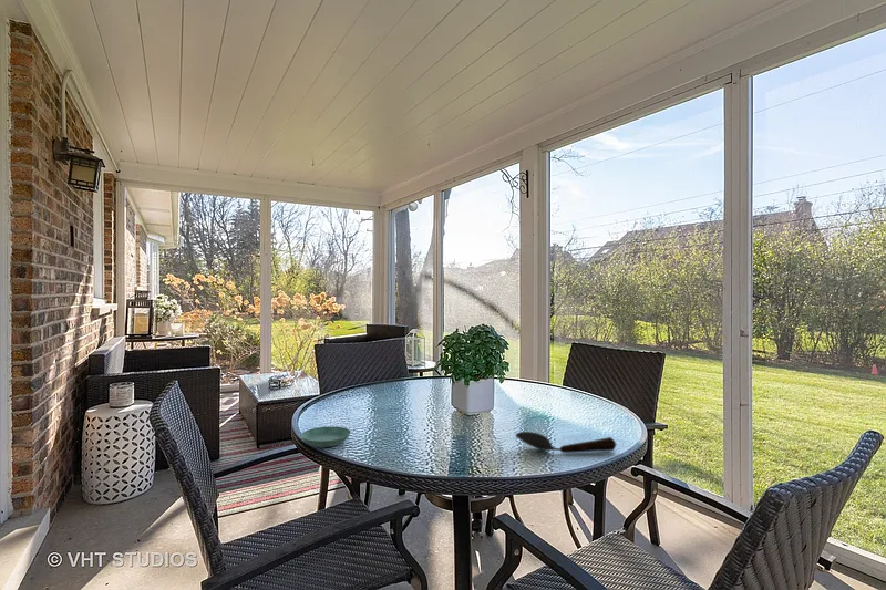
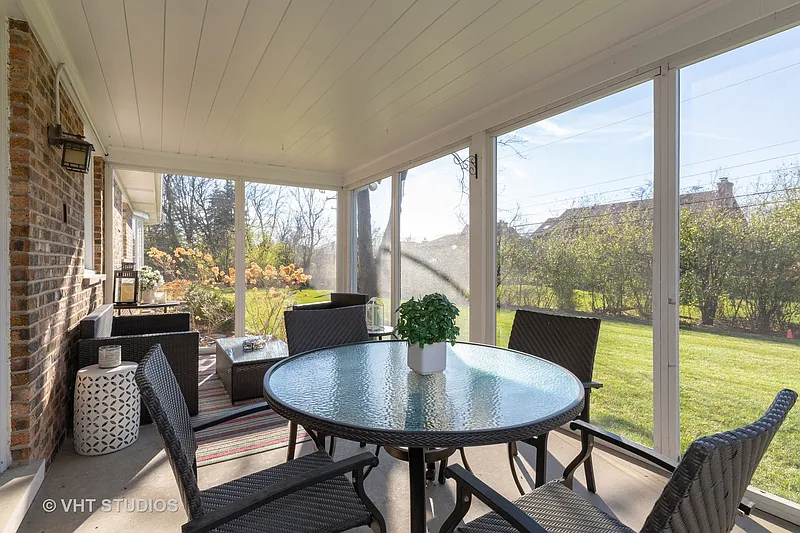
- spoon (565, 445)
- saucer (326, 437)
